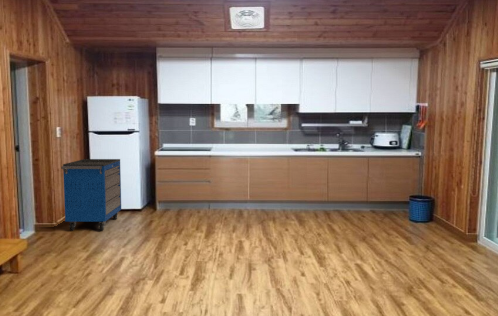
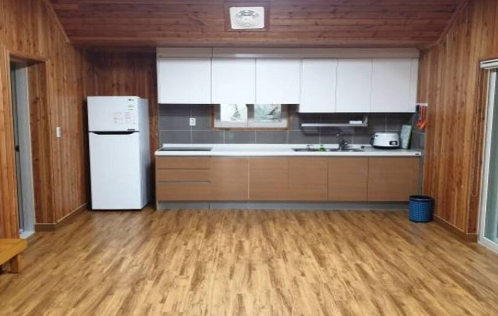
- storage cabinet (93, 193)
